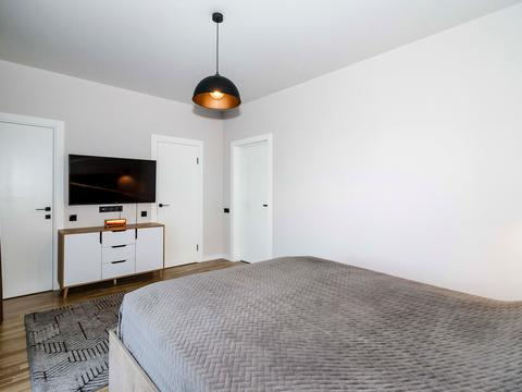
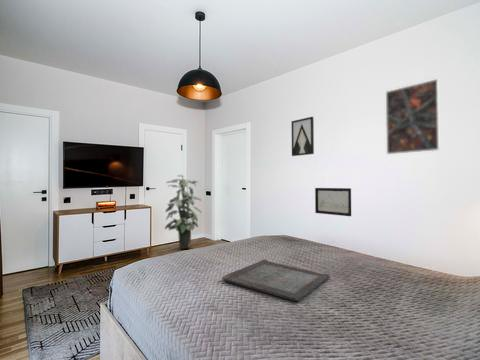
+ wall art (302, 137)
+ wall art (332, 201)
+ serving tray (276, 277)
+ indoor plant (182, 211)
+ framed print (411, 119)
